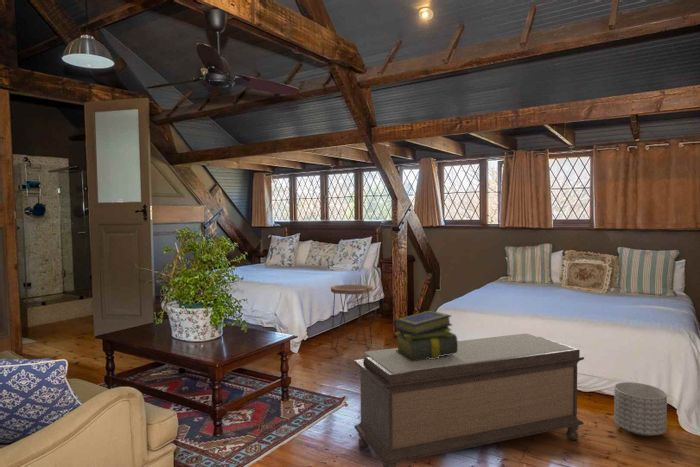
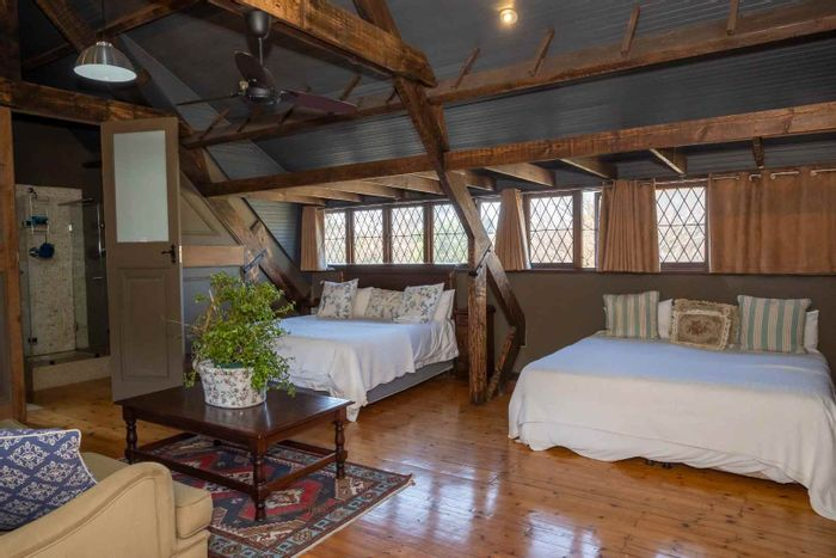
- side table (359, 316)
- bench (469, 396)
- planter (639, 410)
- stack of books (424, 334)
